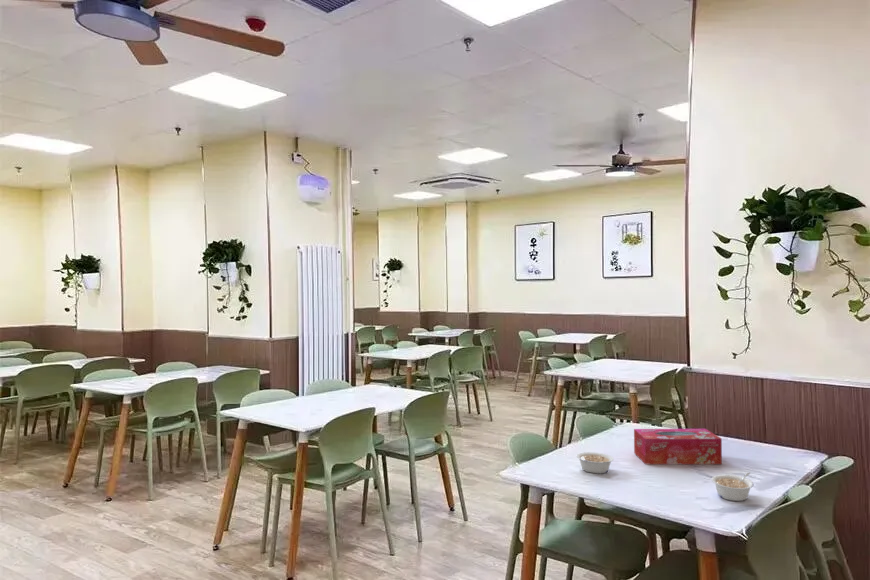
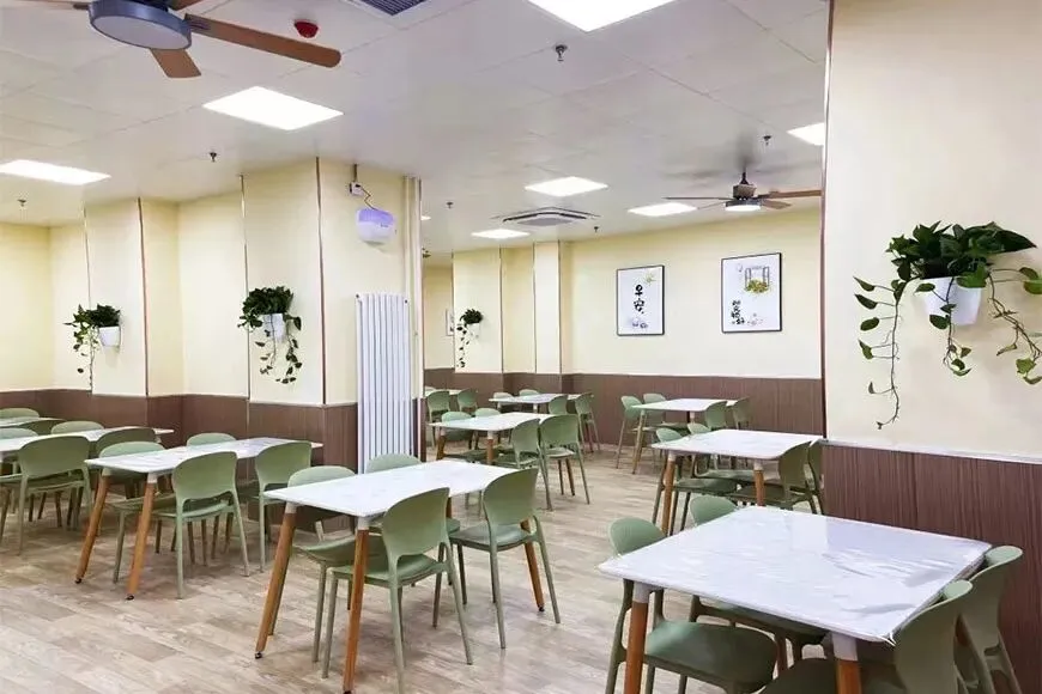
- legume (596, 462)
- legume (732, 486)
- tissue box (676, 446)
